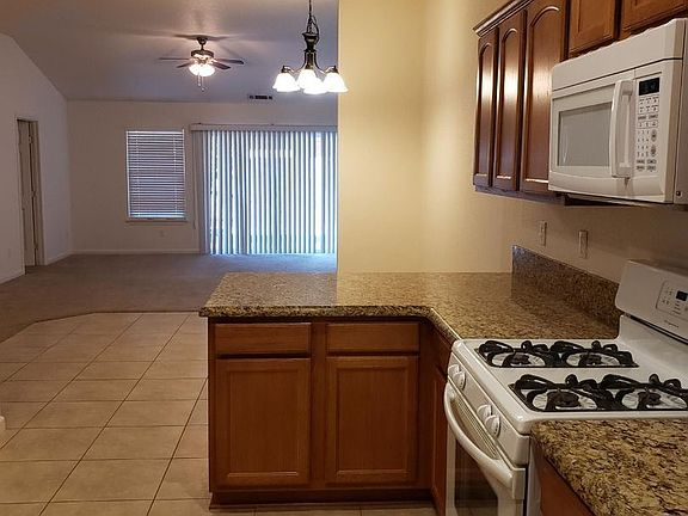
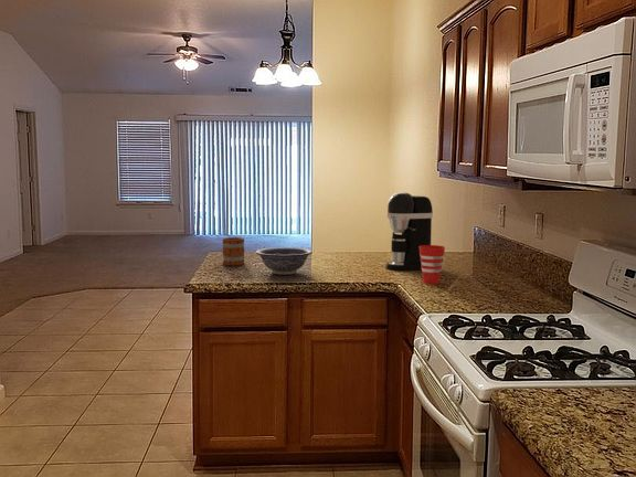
+ cup (431, 264)
+ decorative bowl (284, 262)
+ coffee maker (410, 230)
+ mug (231, 250)
